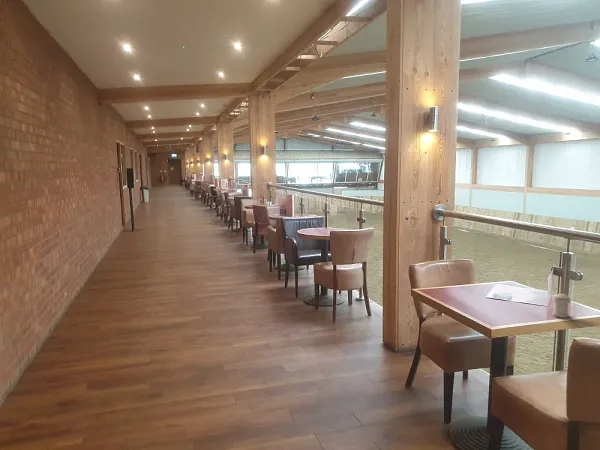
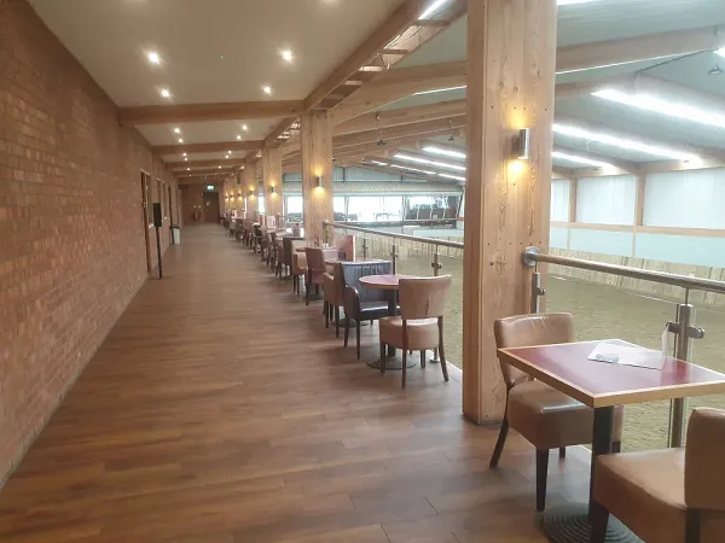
- pepper shaker (561, 304)
